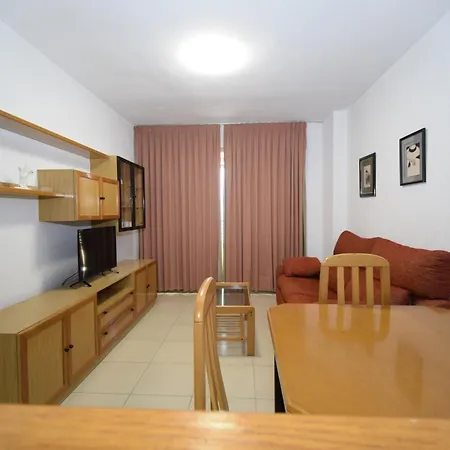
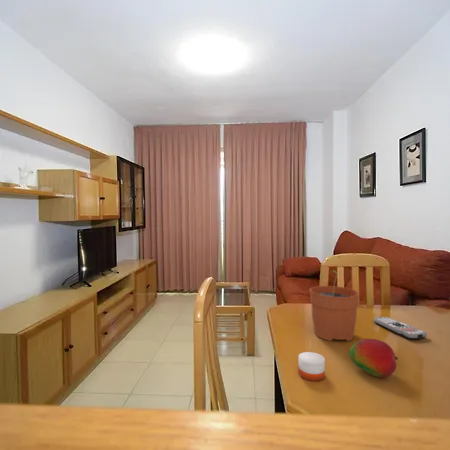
+ candle (311, 356)
+ fruit (372, 356)
+ plant pot (333, 301)
+ remote control (397, 327)
